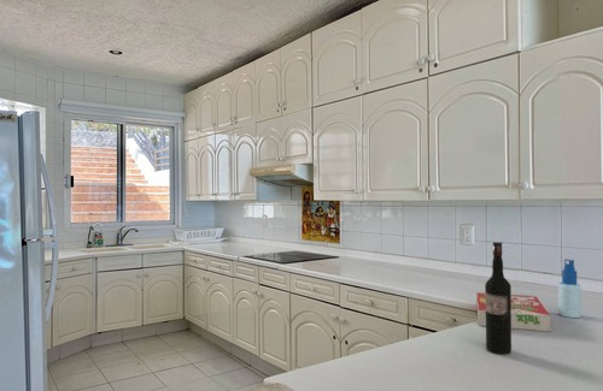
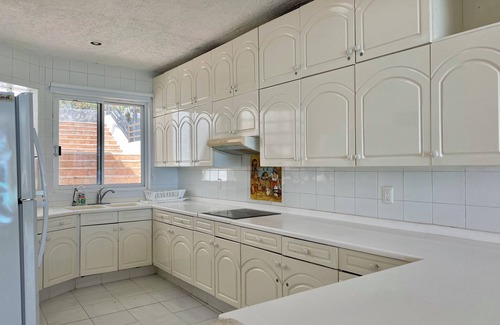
- spray bottle (569, 286)
- cereal box (511, 309)
- wine bottle (498, 296)
